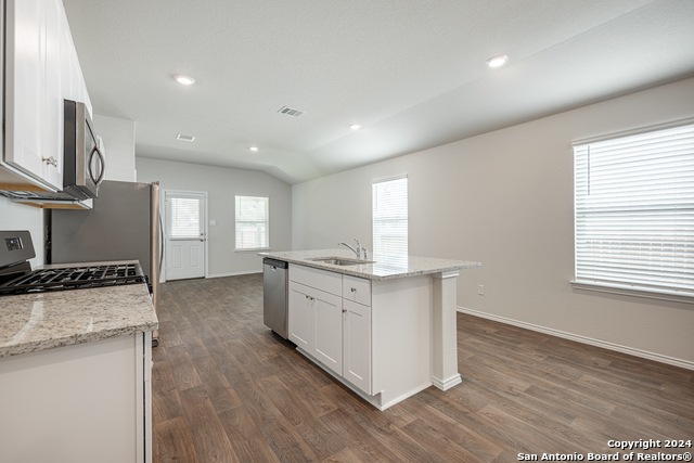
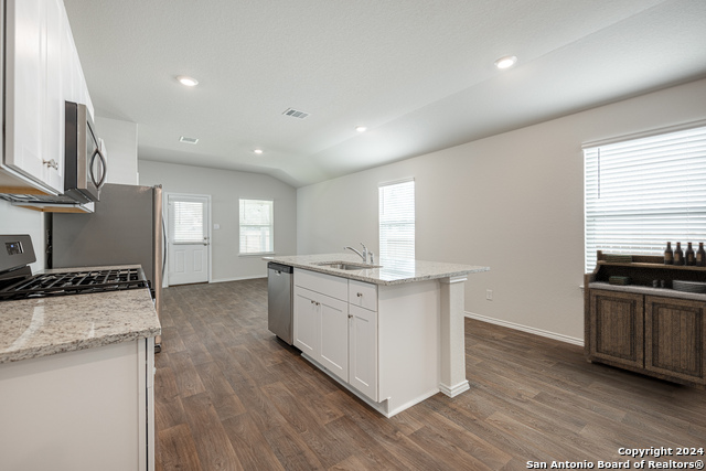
+ sideboard (650, 307)
